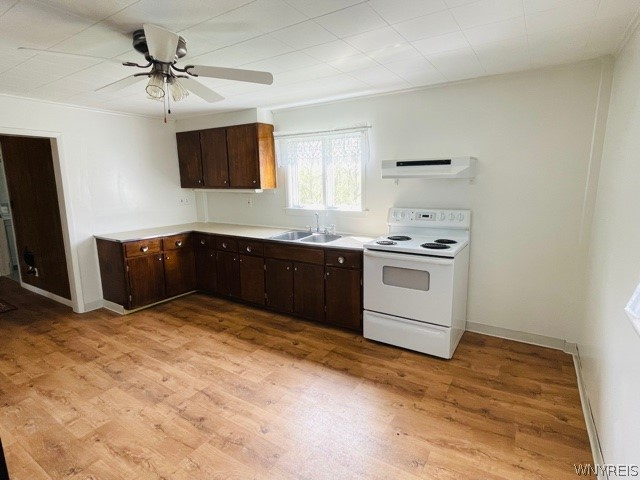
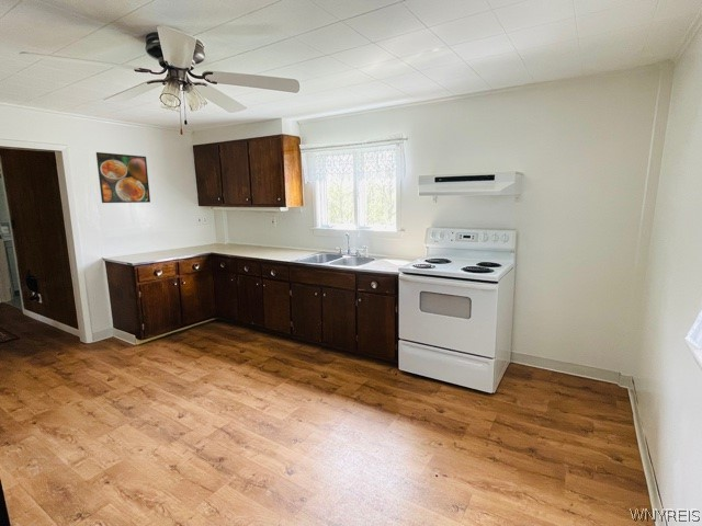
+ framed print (124, 179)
